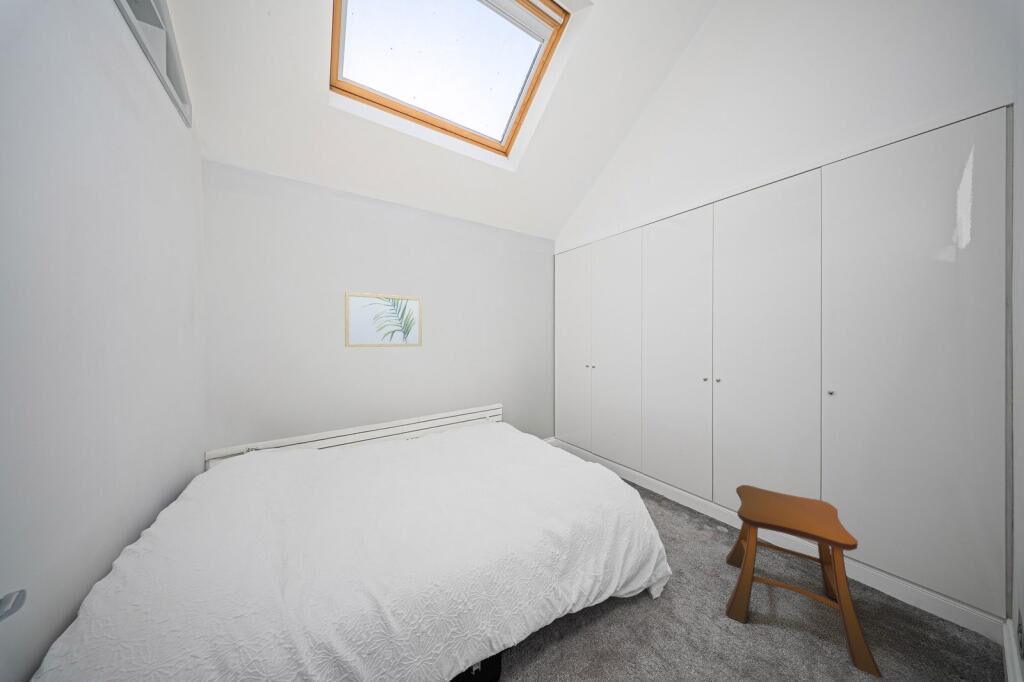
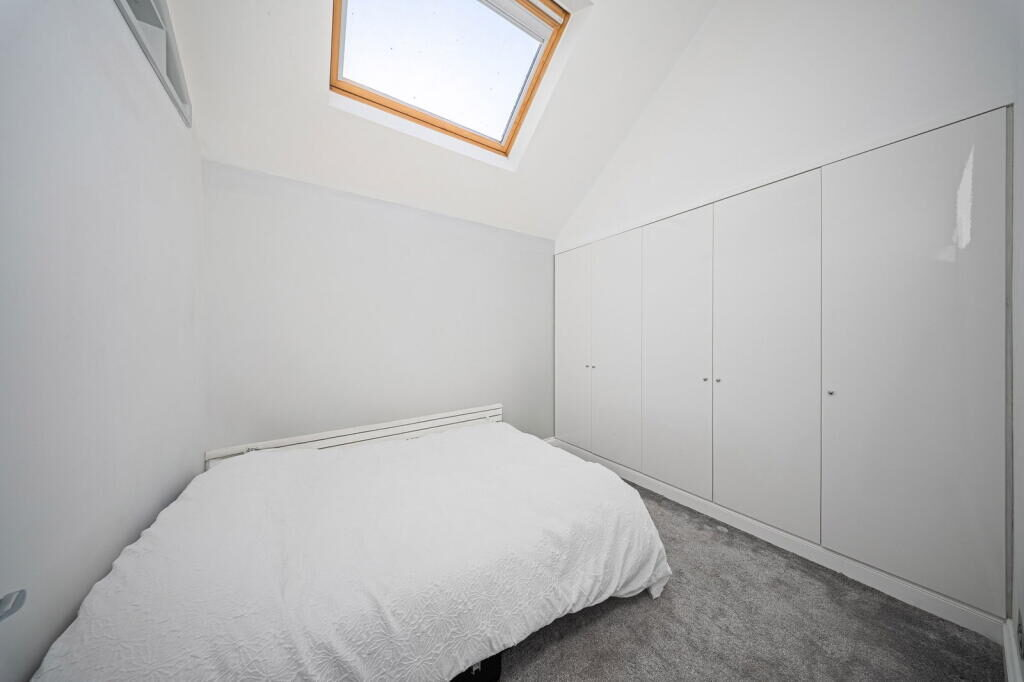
- stool (788, 553)
- wall art (385, 320)
